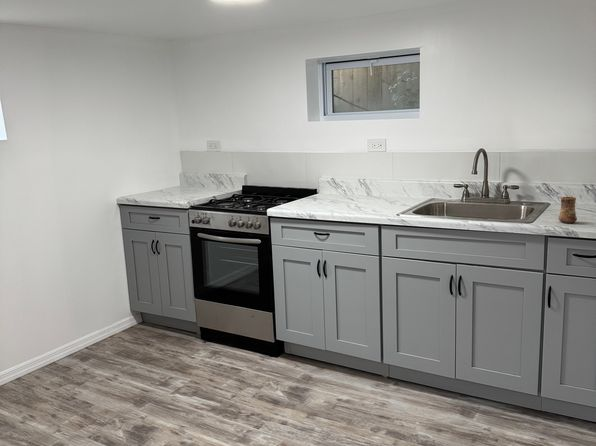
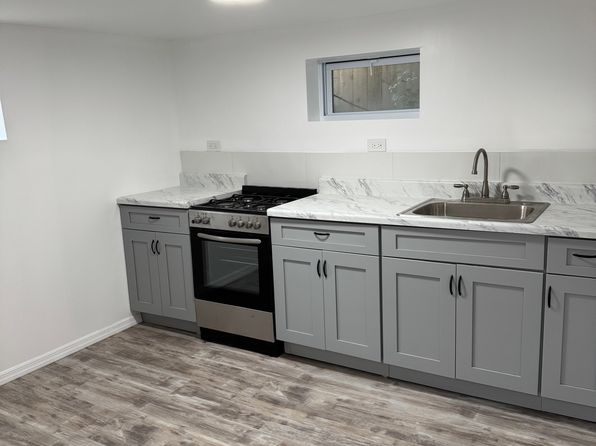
- cup (567, 209)
